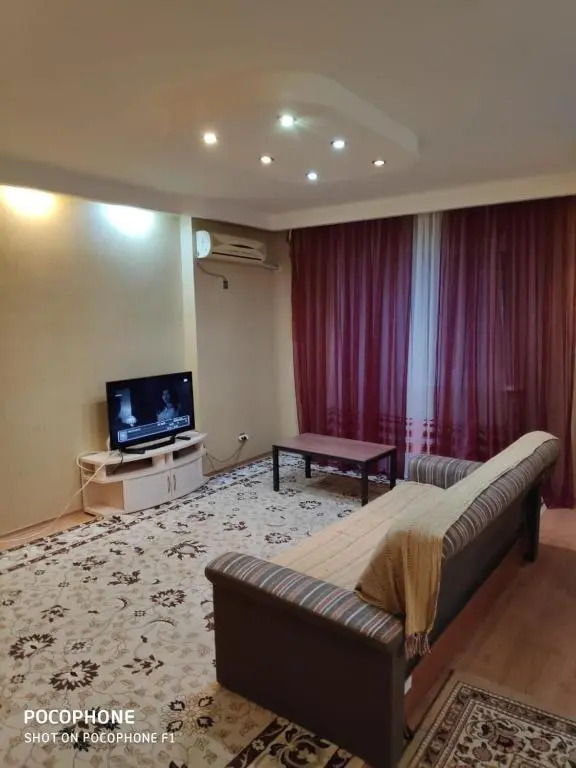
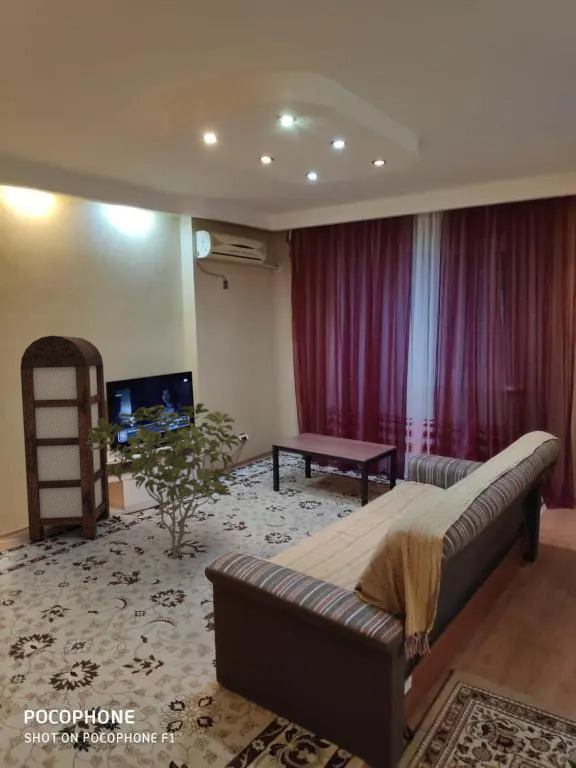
+ shrub (170, 481)
+ bookshelf (67, 433)
